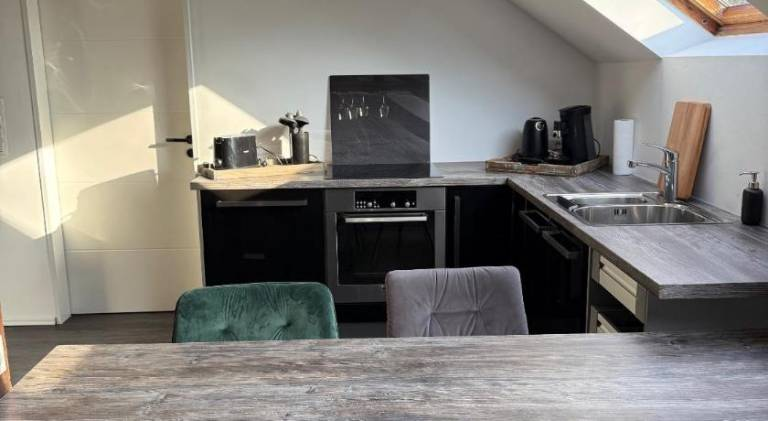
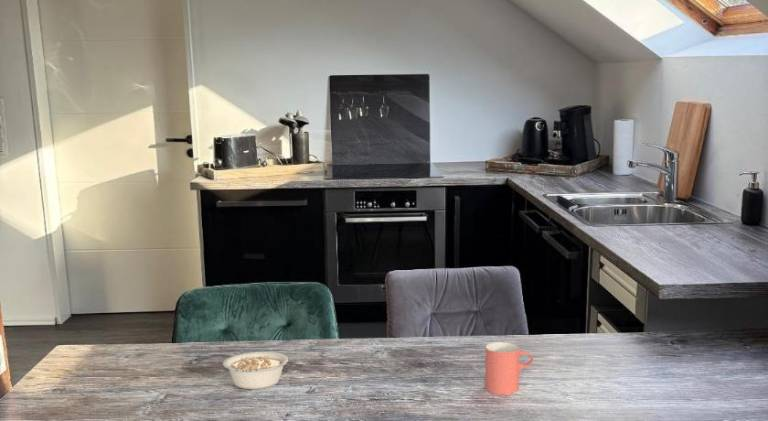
+ cup (509, 367)
+ legume (258, 369)
